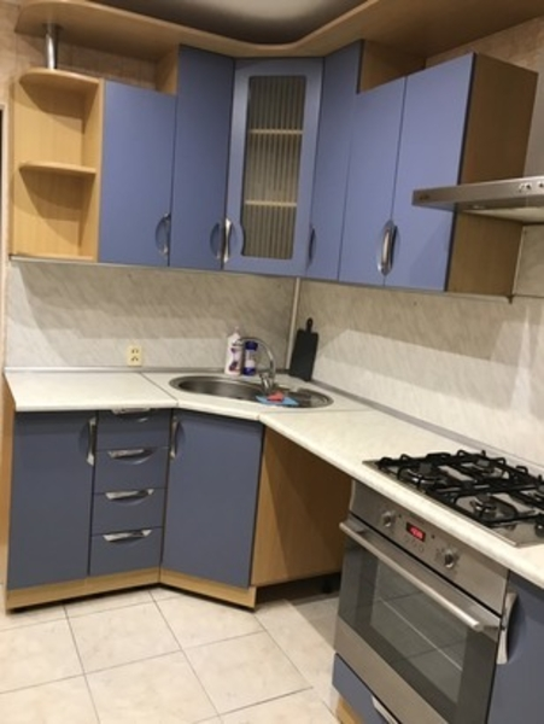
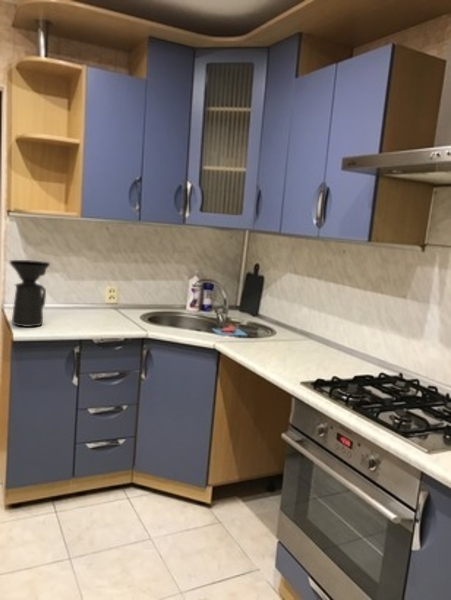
+ coffee maker (28, 293)
